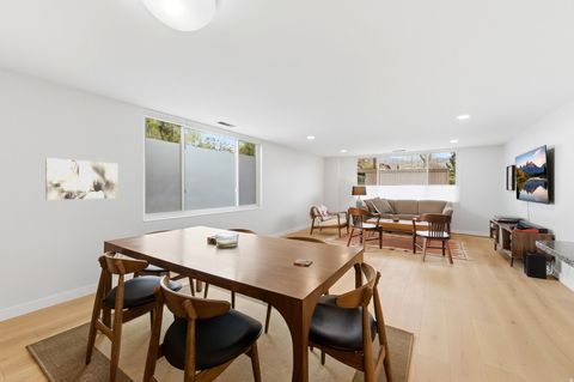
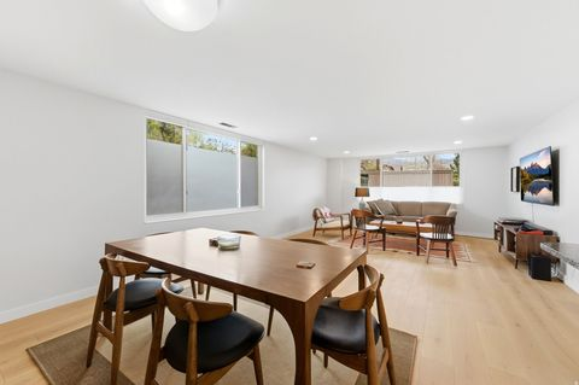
- wall art (85, 180)
